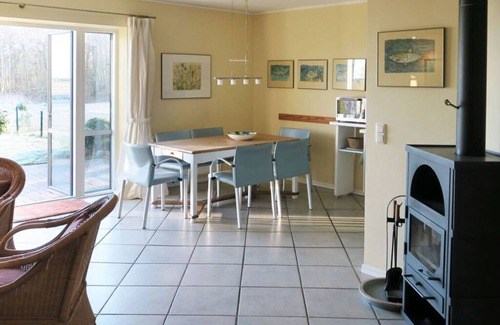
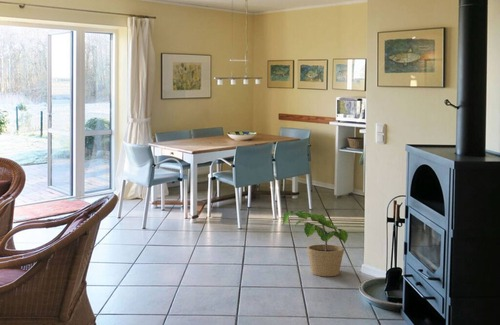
+ potted plant (311, 245)
